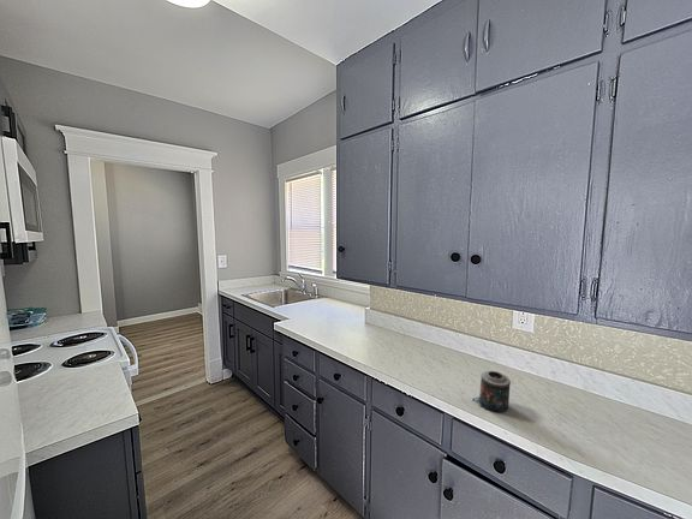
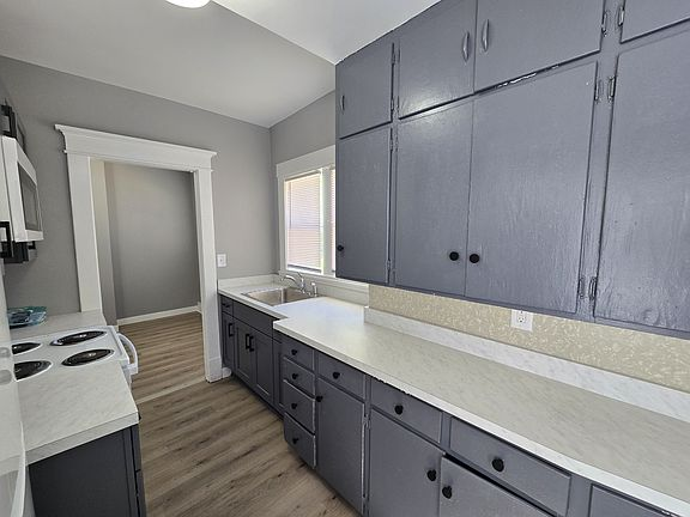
- candle (490, 388)
